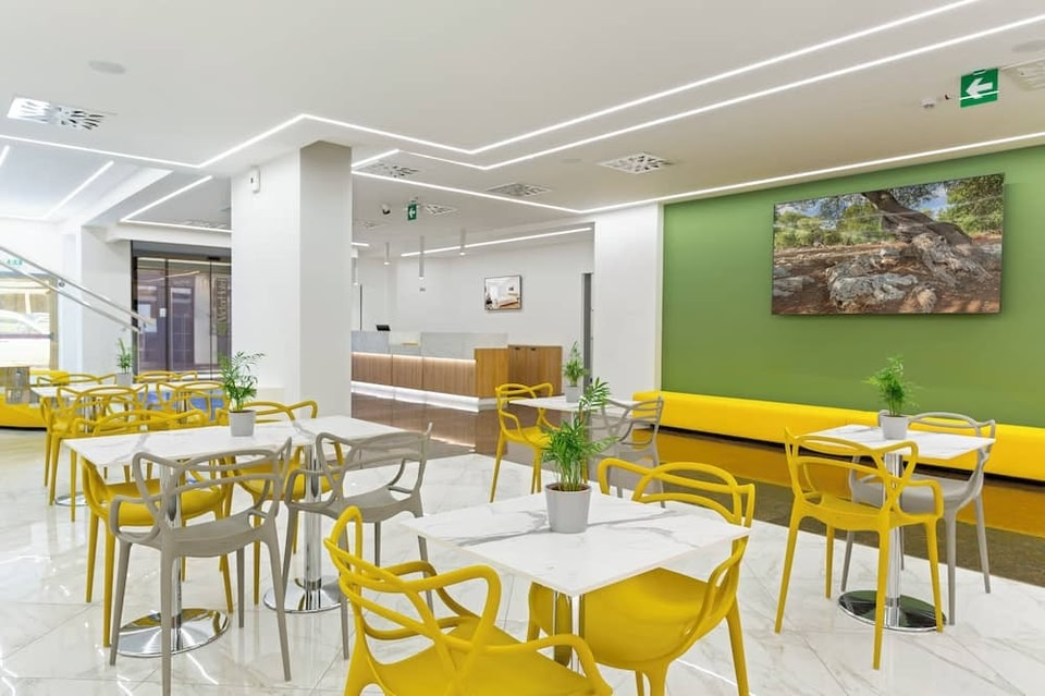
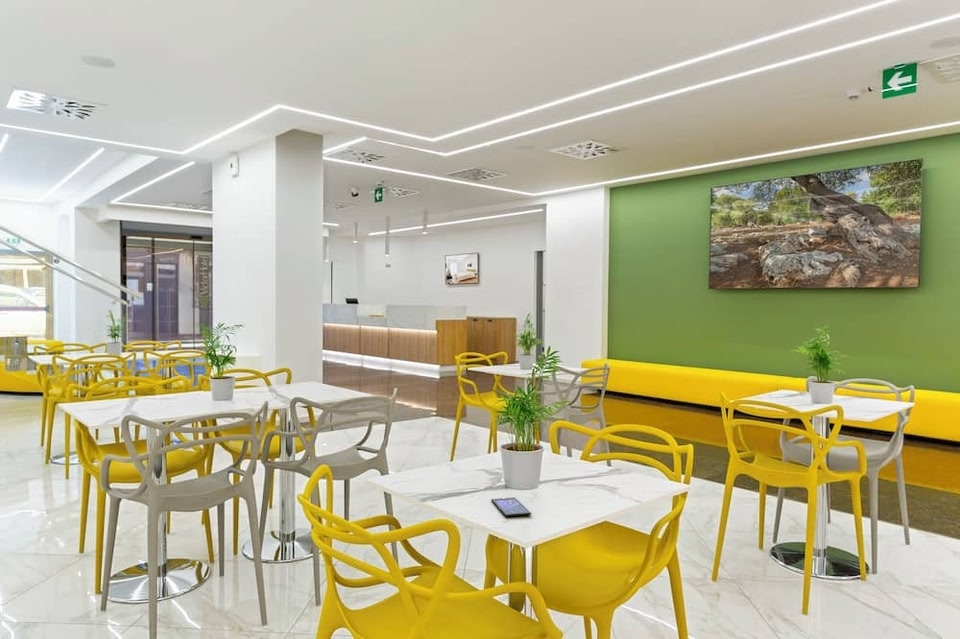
+ smartphone (510, 506)
